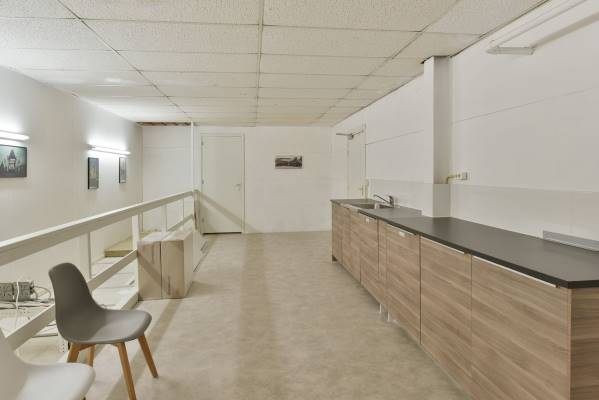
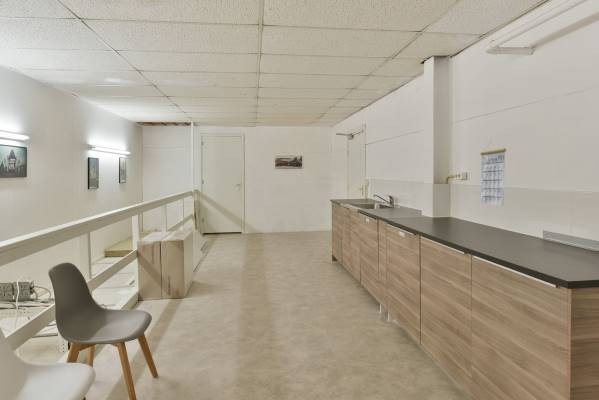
+ calendar (492, 171)
